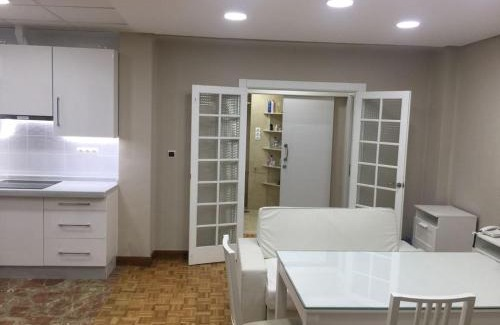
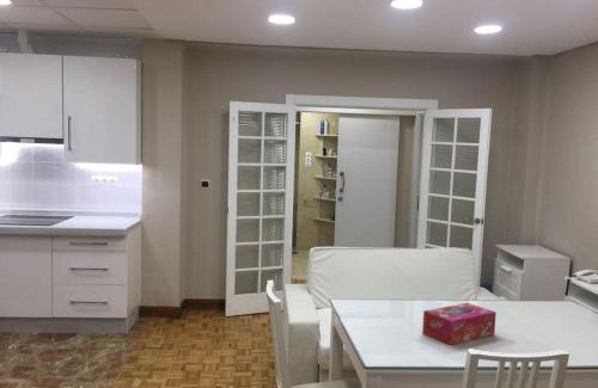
+ tissue box (459, 322)
